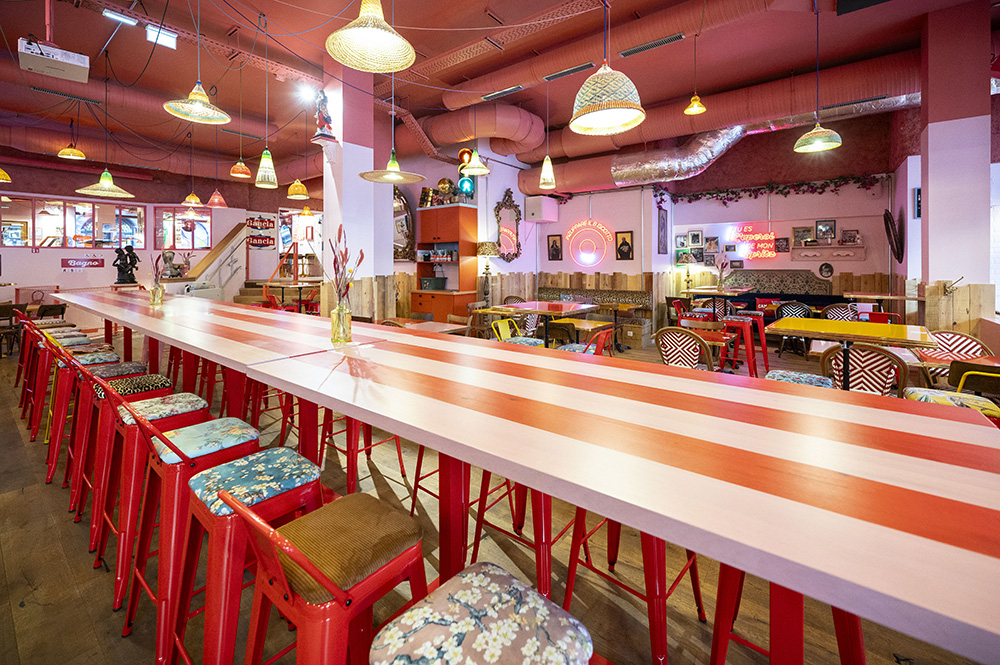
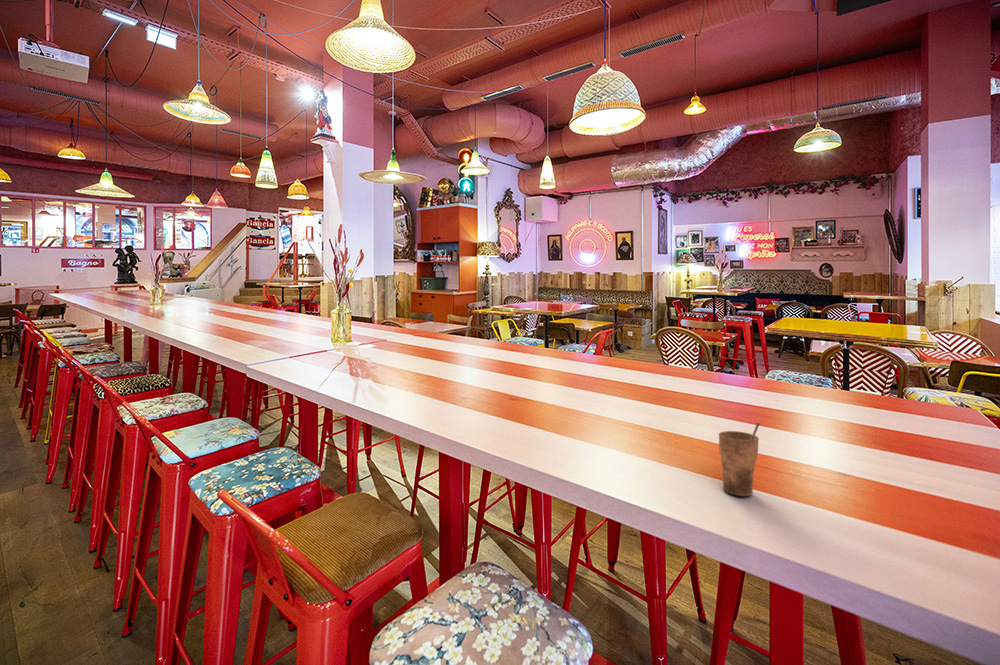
+ cup (737, 456)
